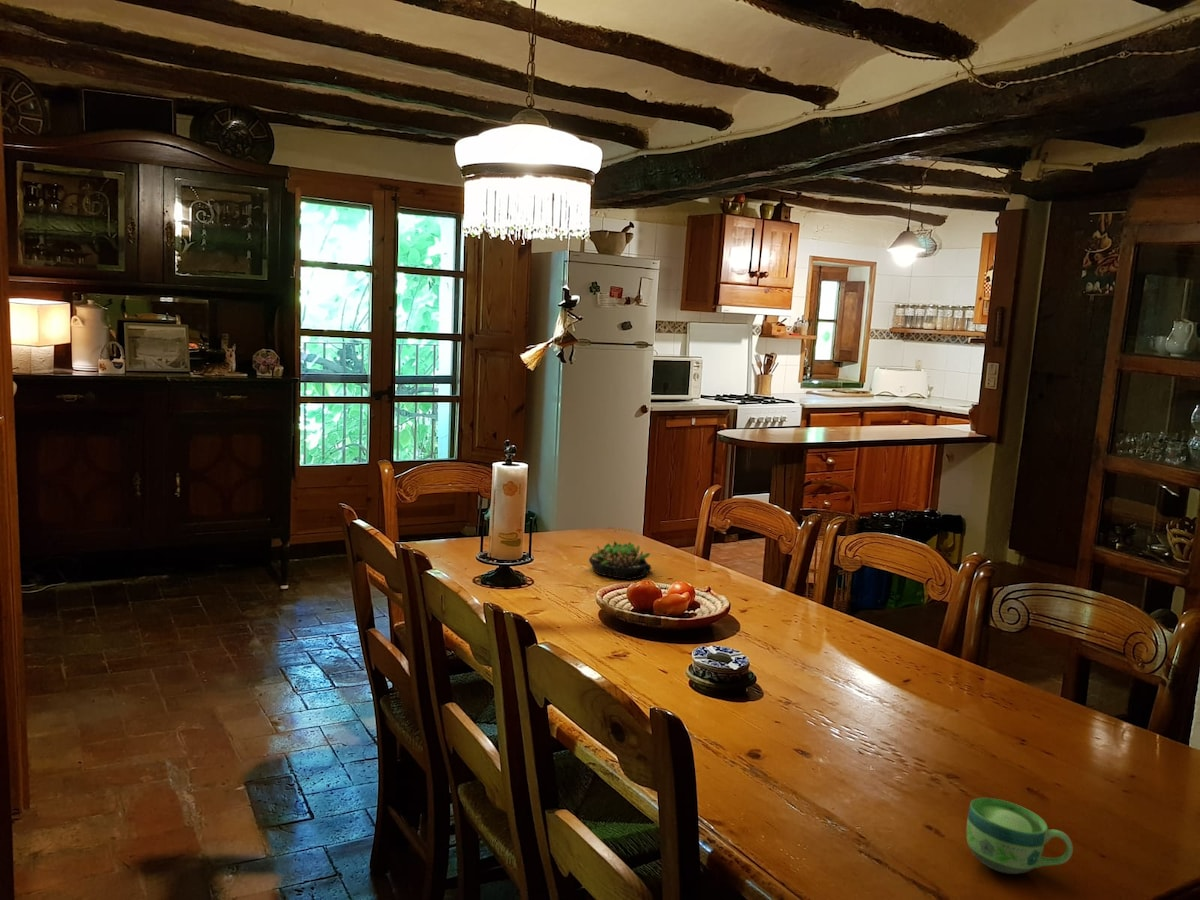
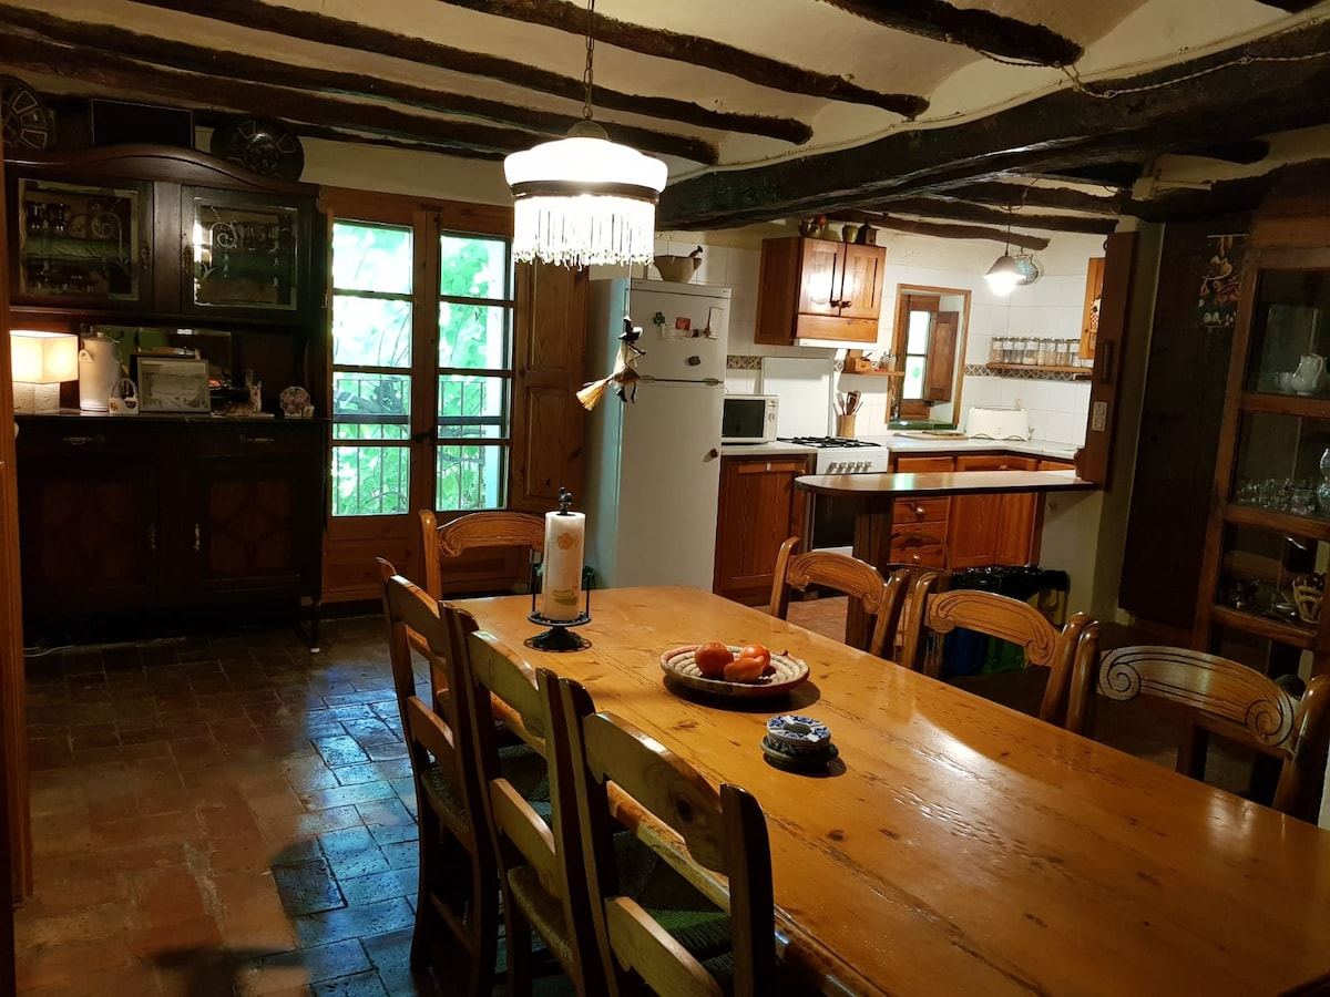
- succulent plant (620, 557)
- cup (1017, 839)
